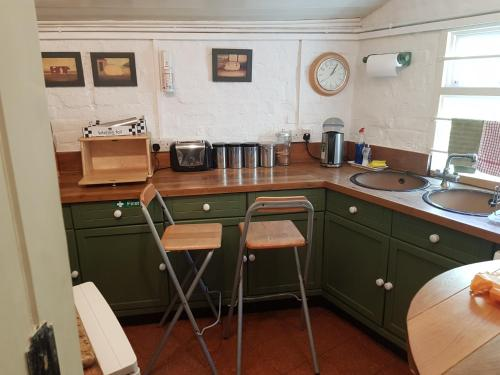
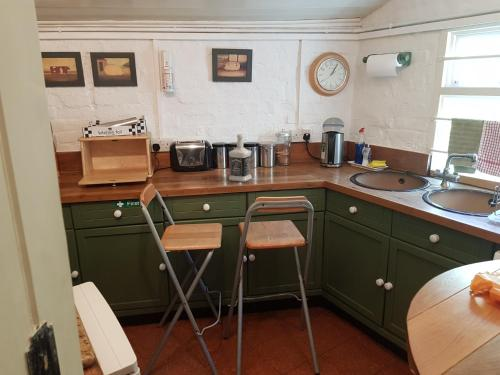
+ bottle (240, 157)
